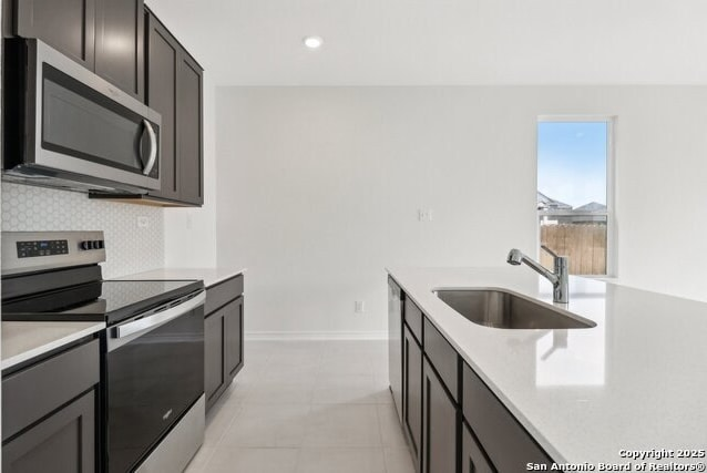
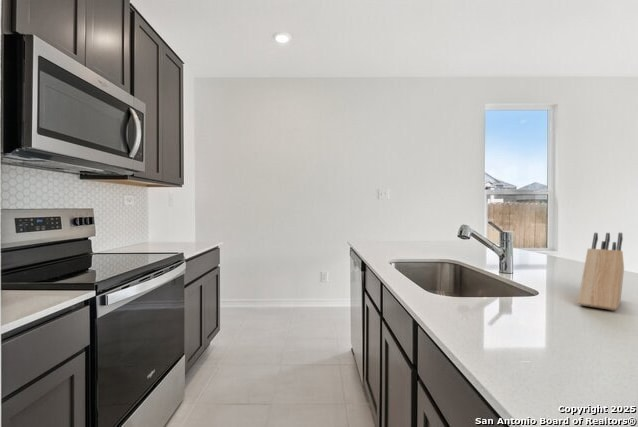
+ knife block (603, 266)
